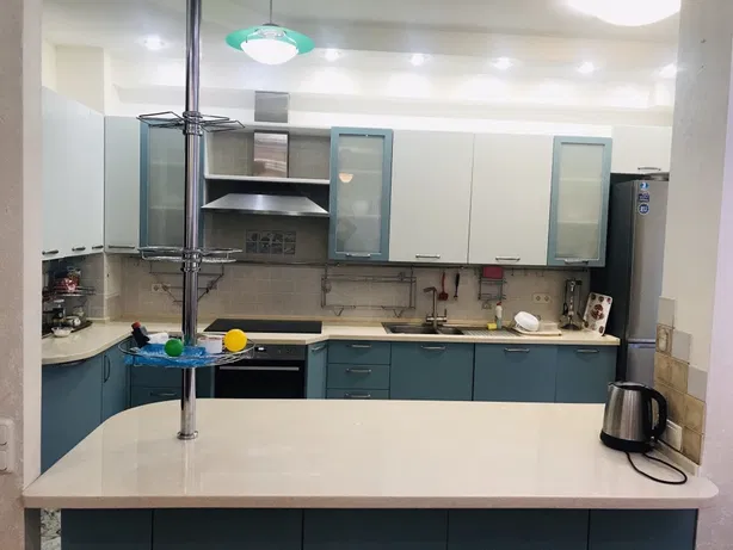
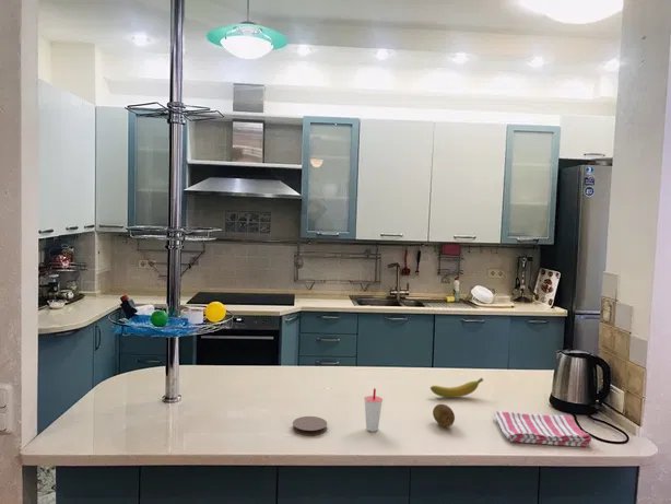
+ coaster (309, 425)
+ fruit (444, 414)
+ cup (373, 408)
+ dish towel (539, 425)
+ banana (456, 387)
